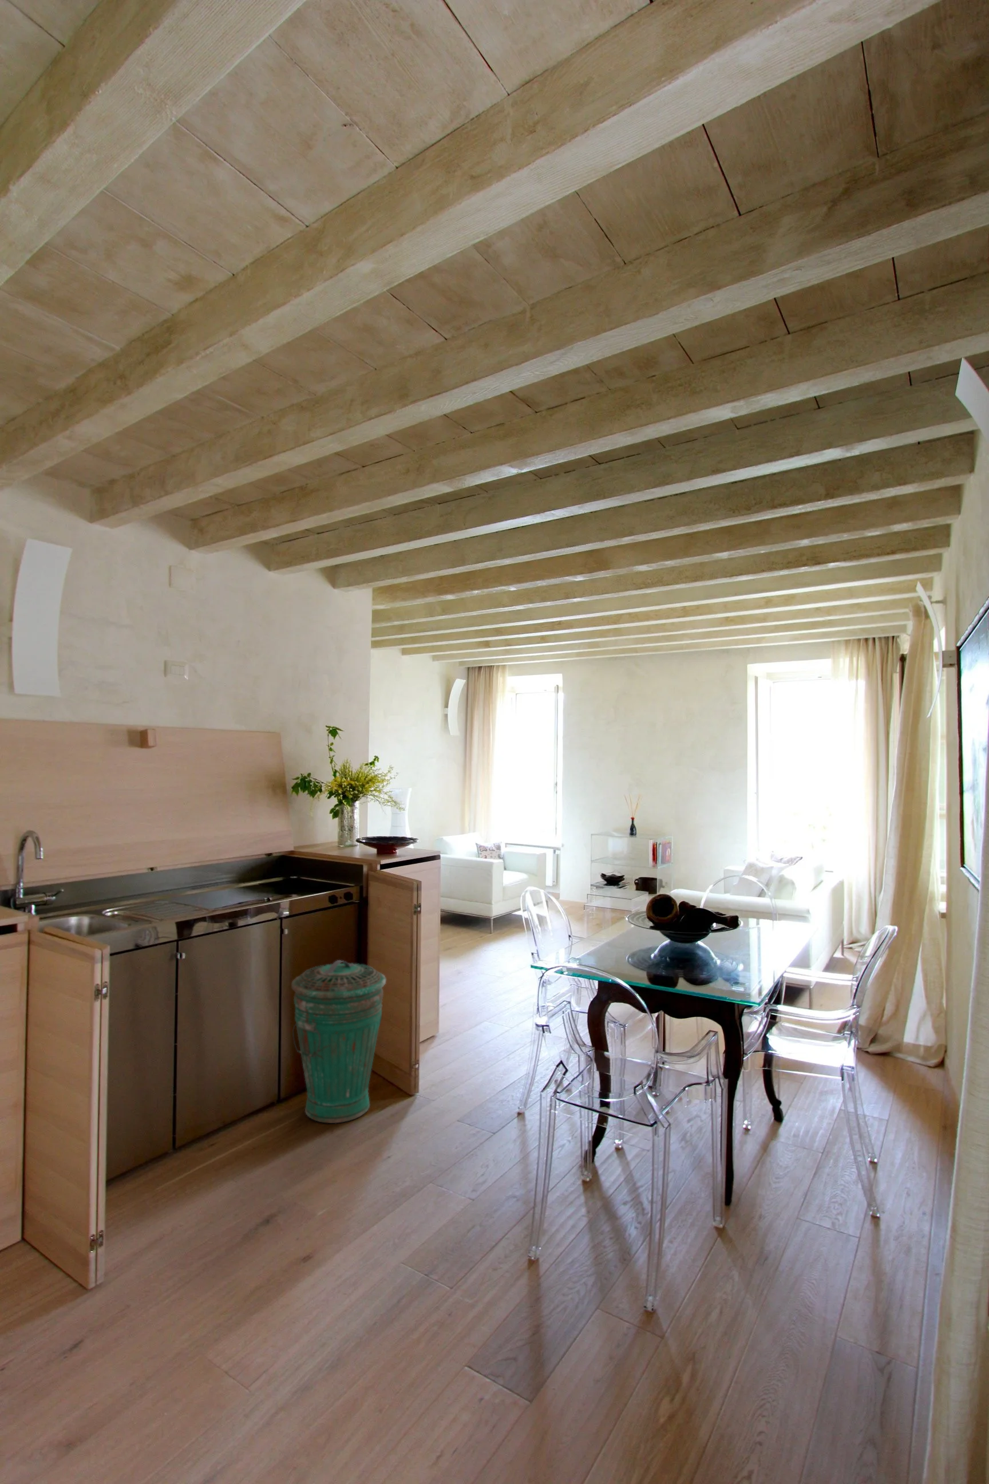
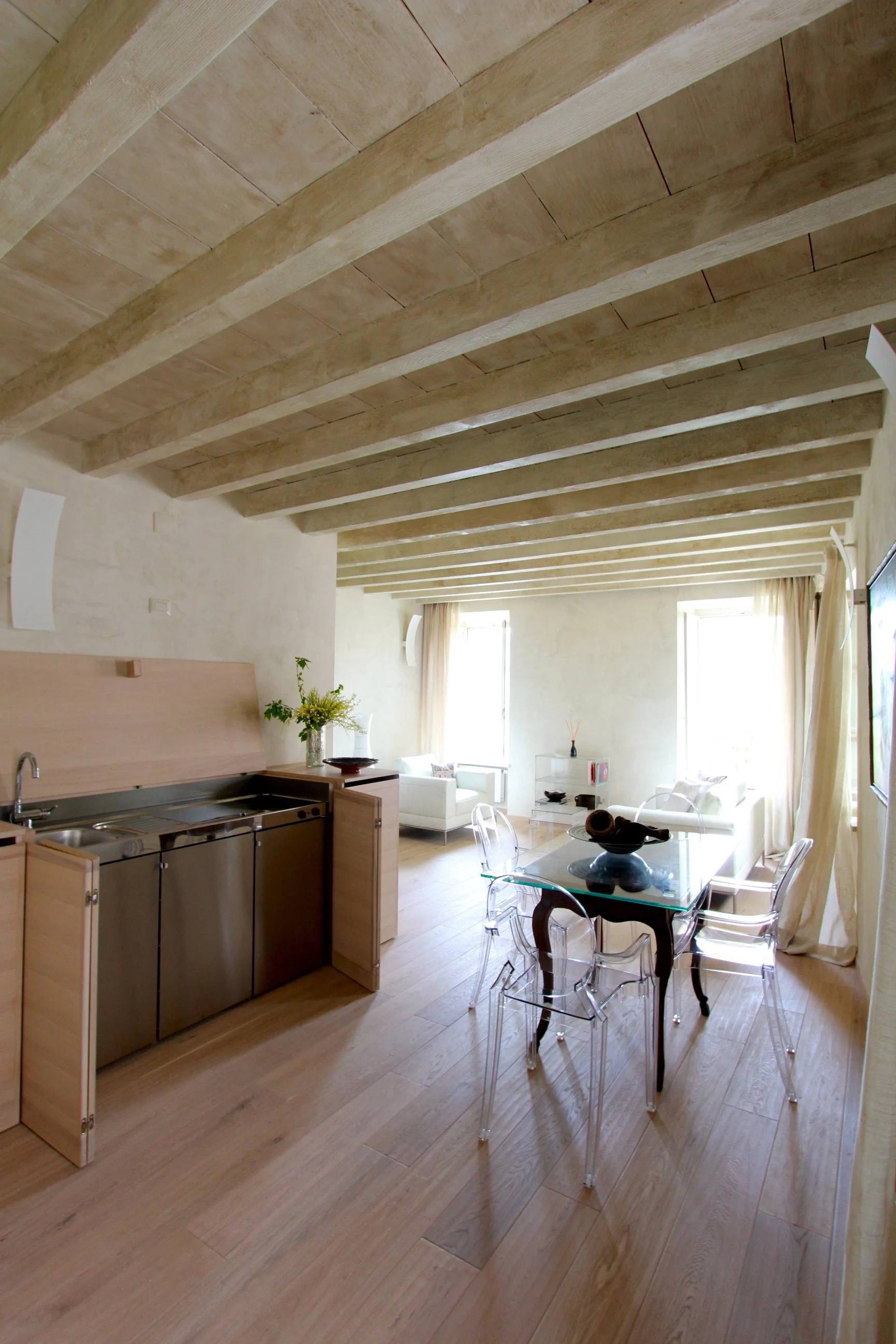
- trash can (338, 1035)
